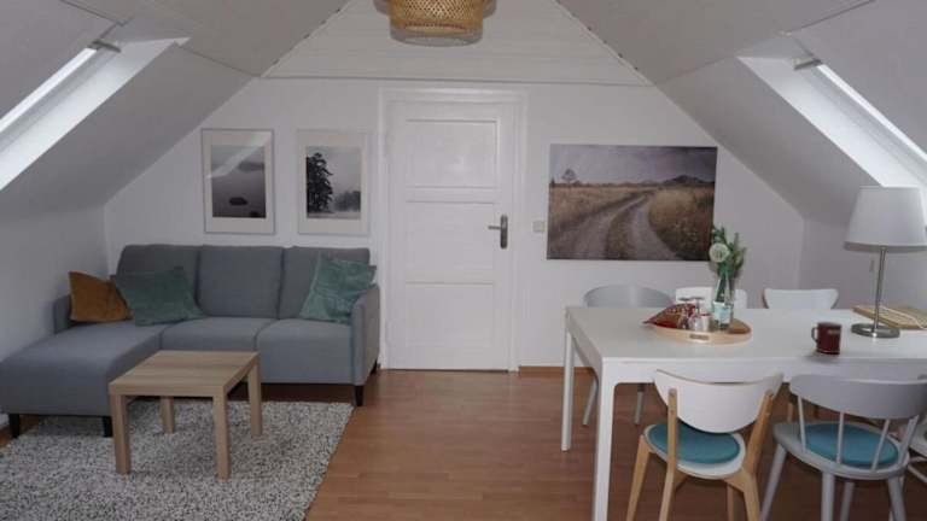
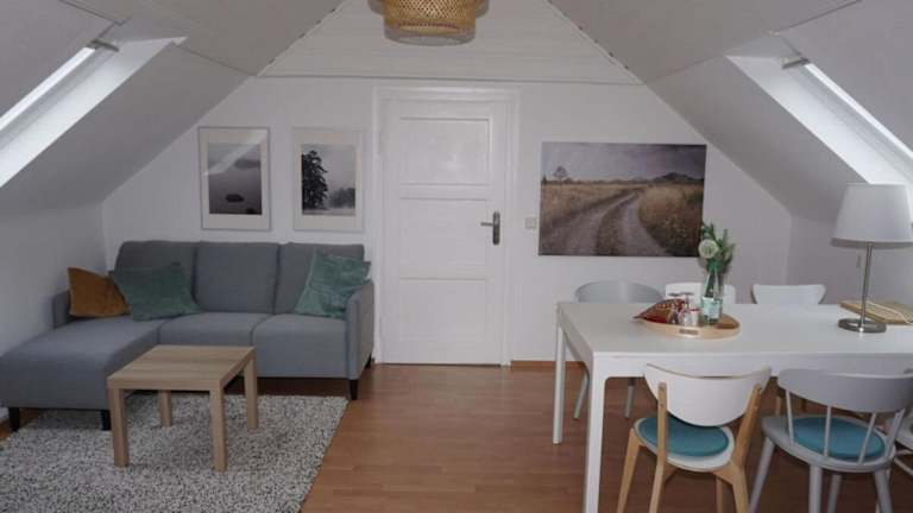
- mug (824, 336)
